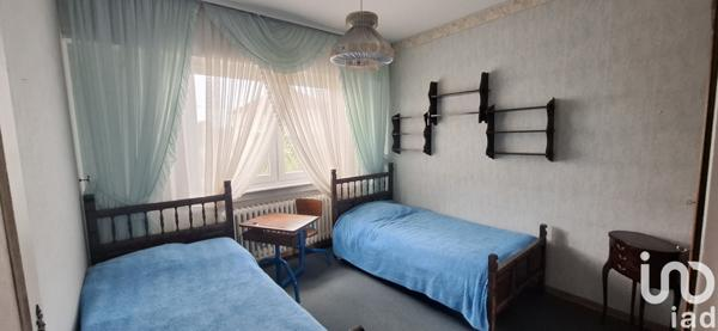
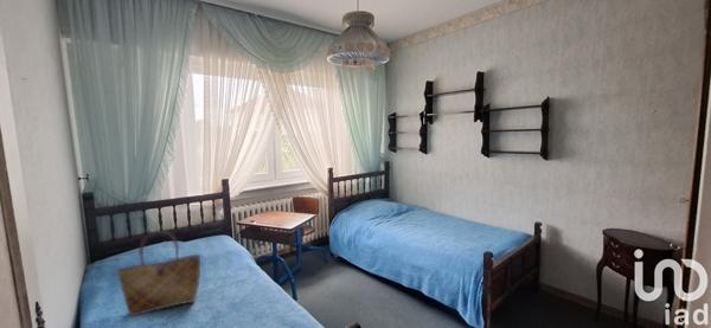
+ tote bag (161, 269)
